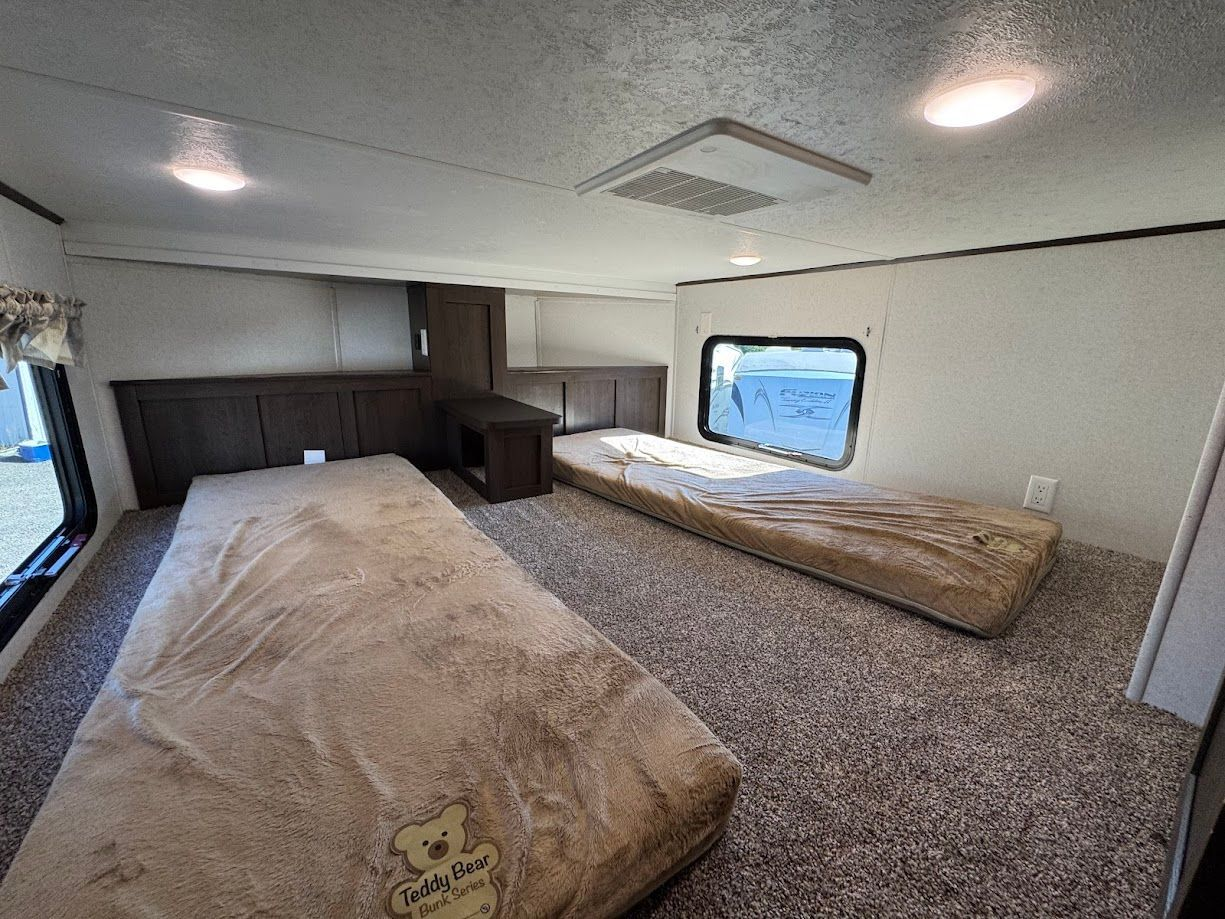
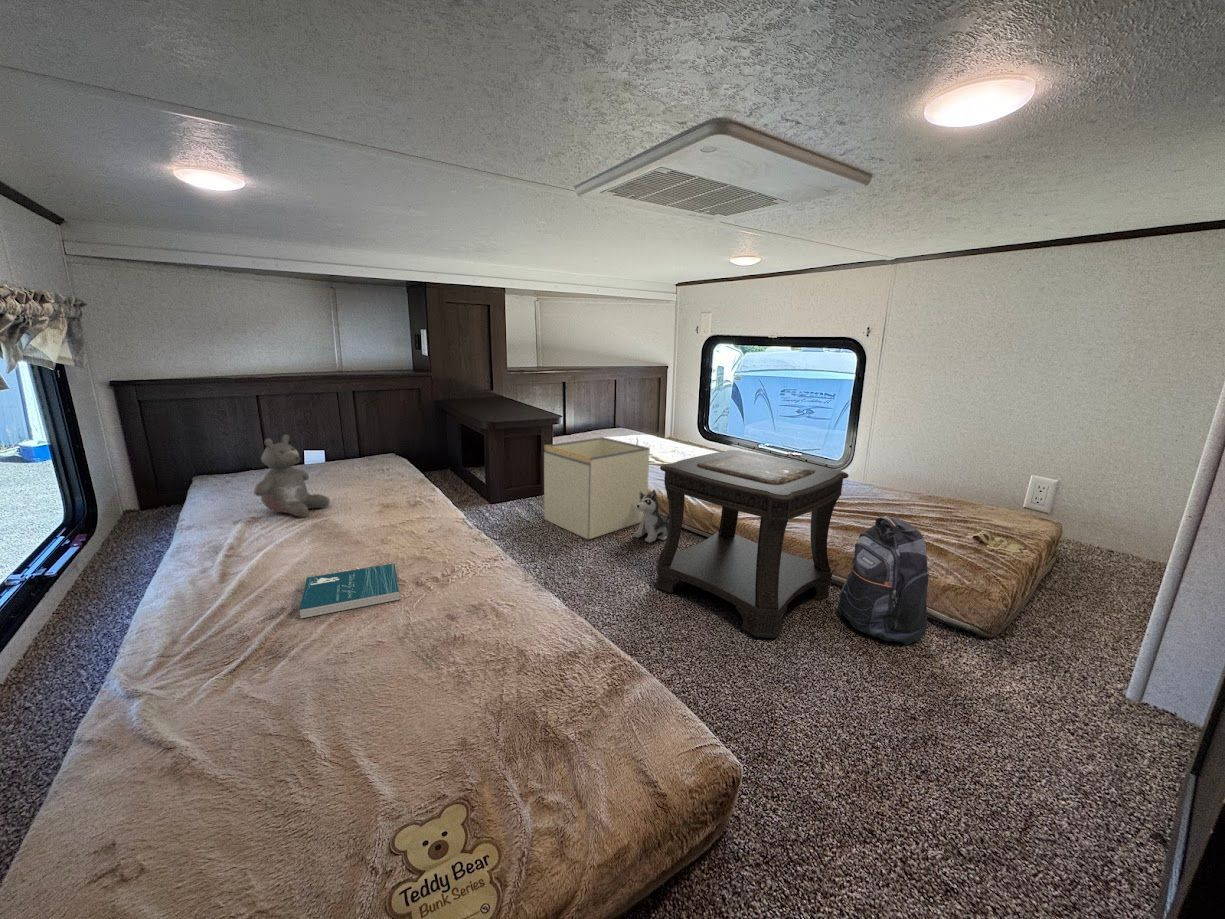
+ storage bin (596, 483)
+ teddy bear (292, 474)
+ side table (742, 537)
+ plush toy (655, 511)
+ book (352, 588)
+ backpack (887, 572)
